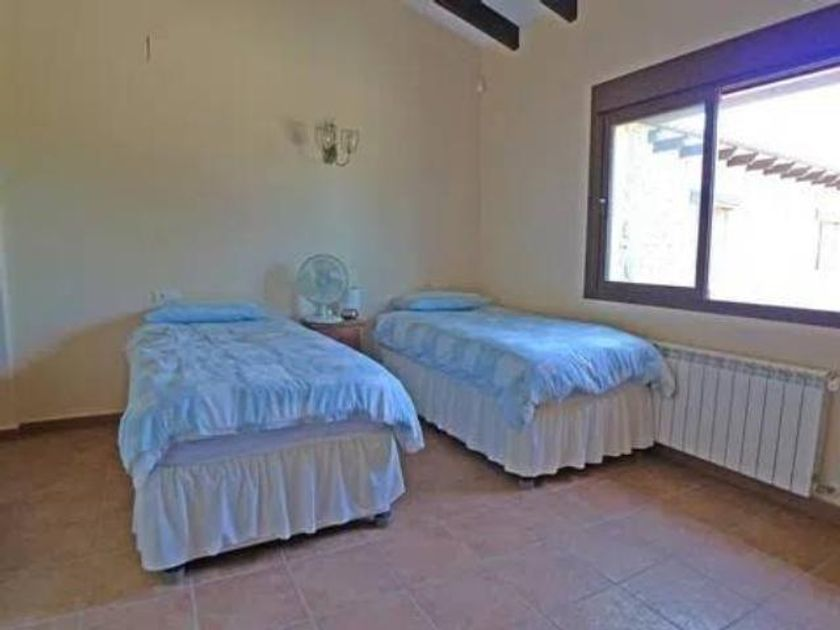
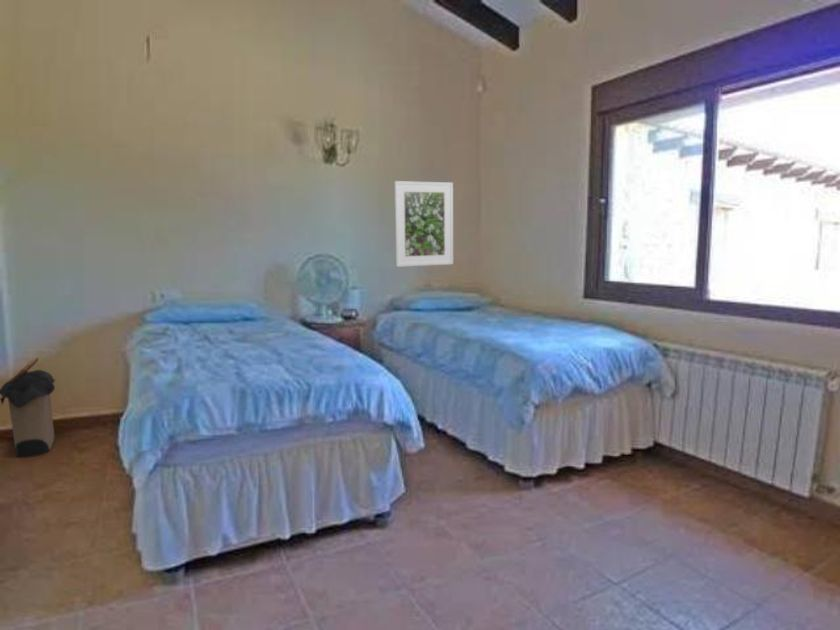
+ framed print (424, 224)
+ laundry hamper (28, 401)
